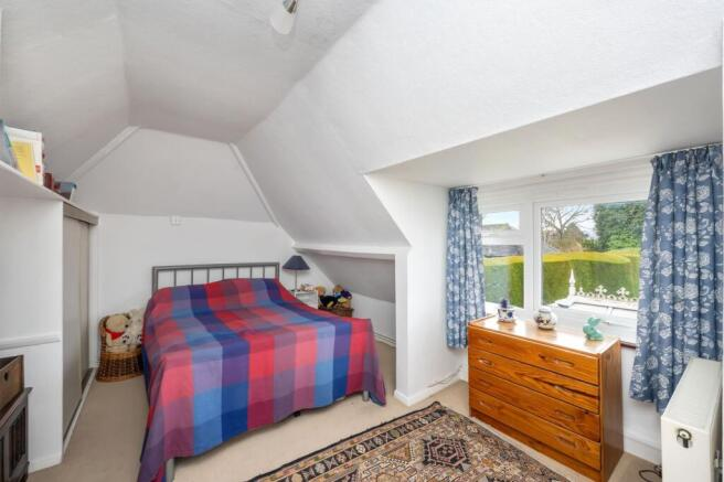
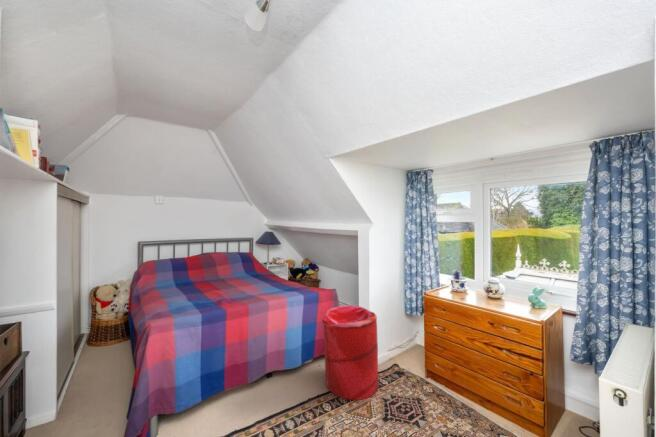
+ laundry hamper (350, 348)
